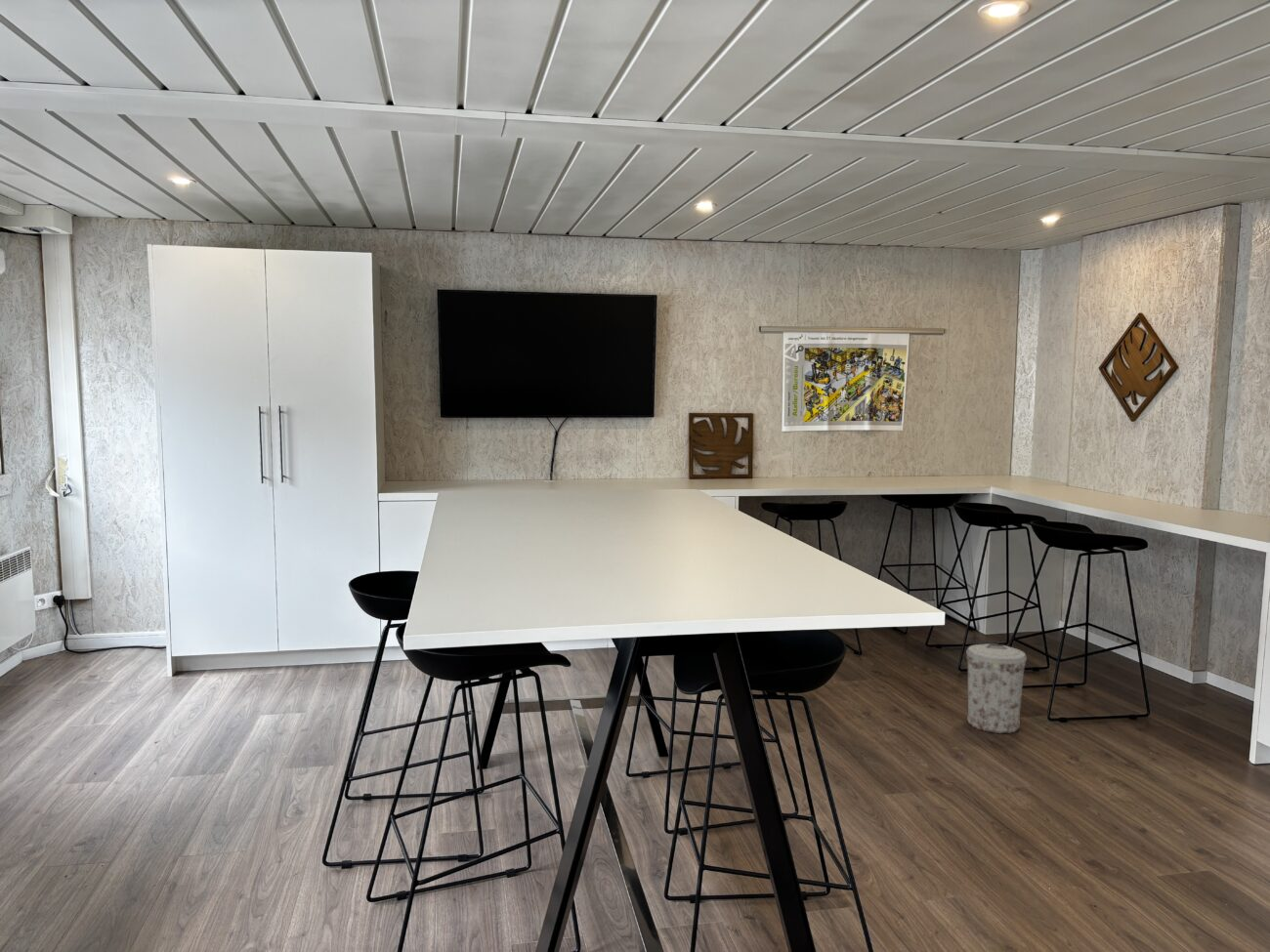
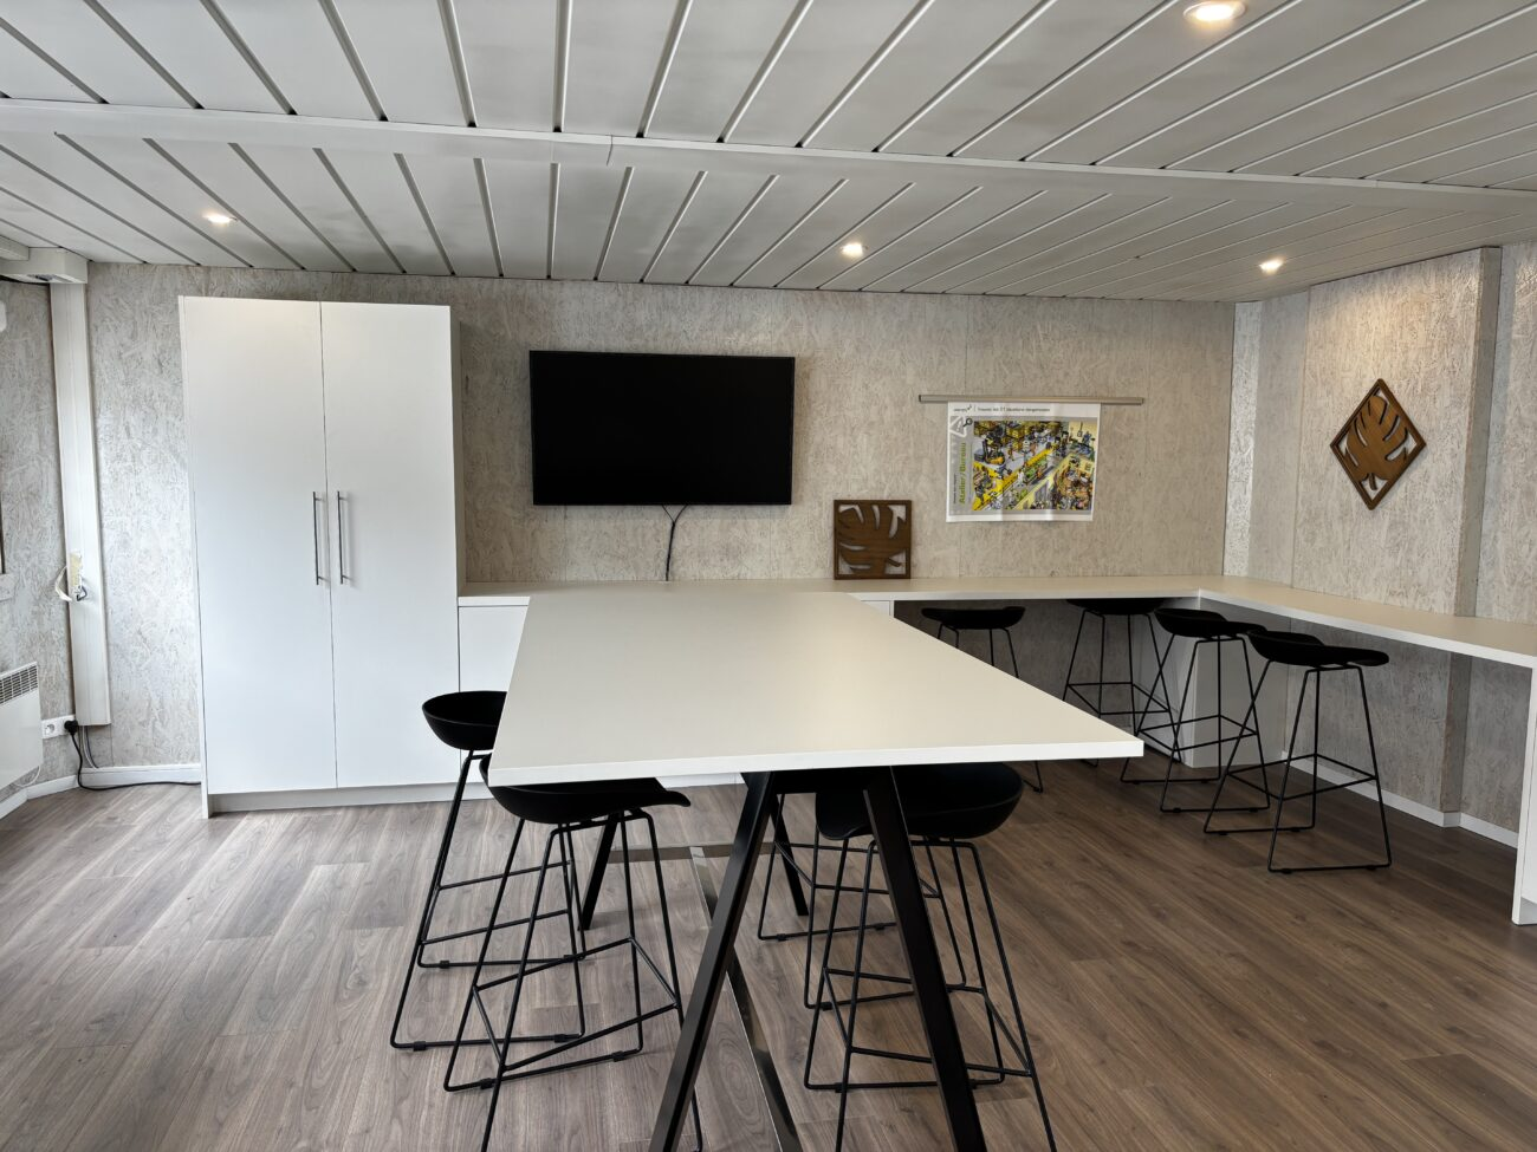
- trash can (995, 684)
